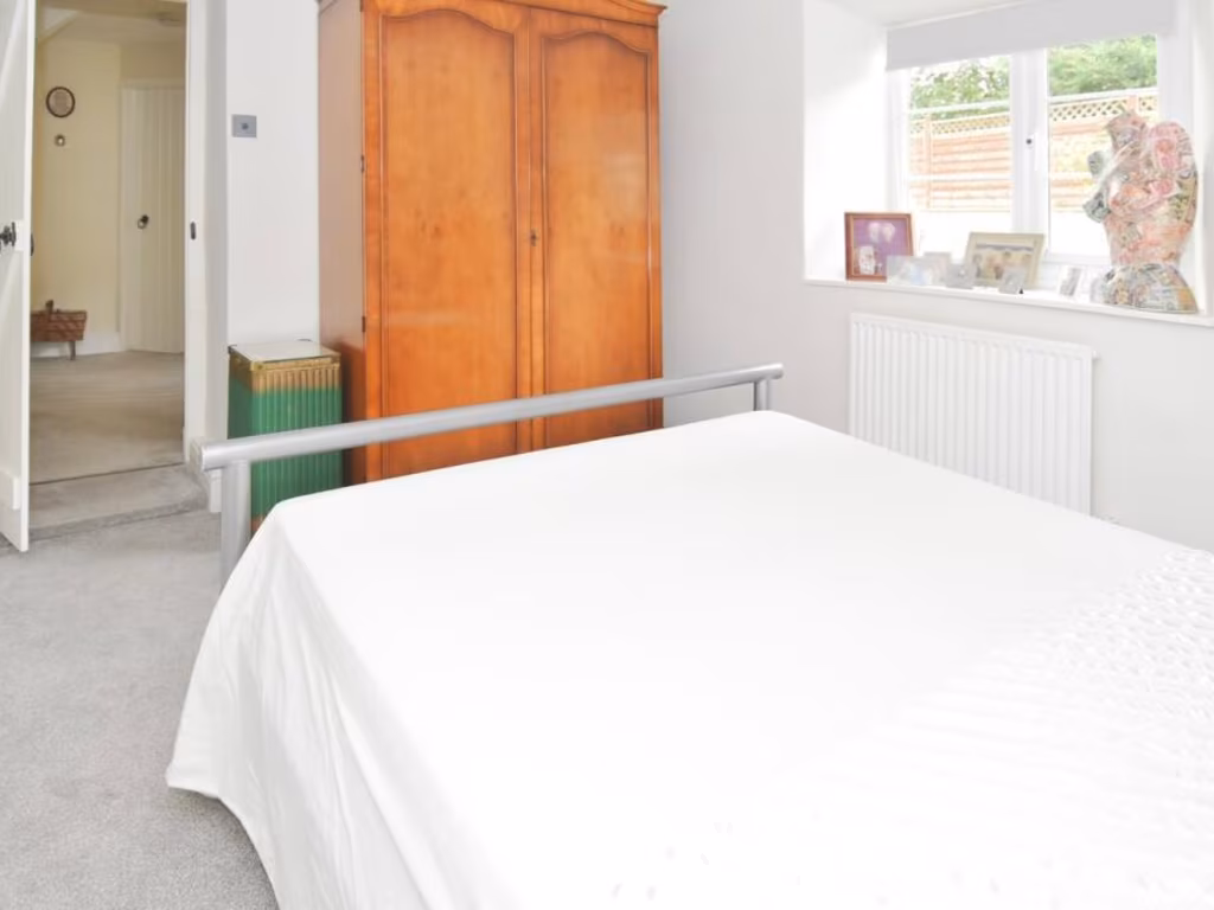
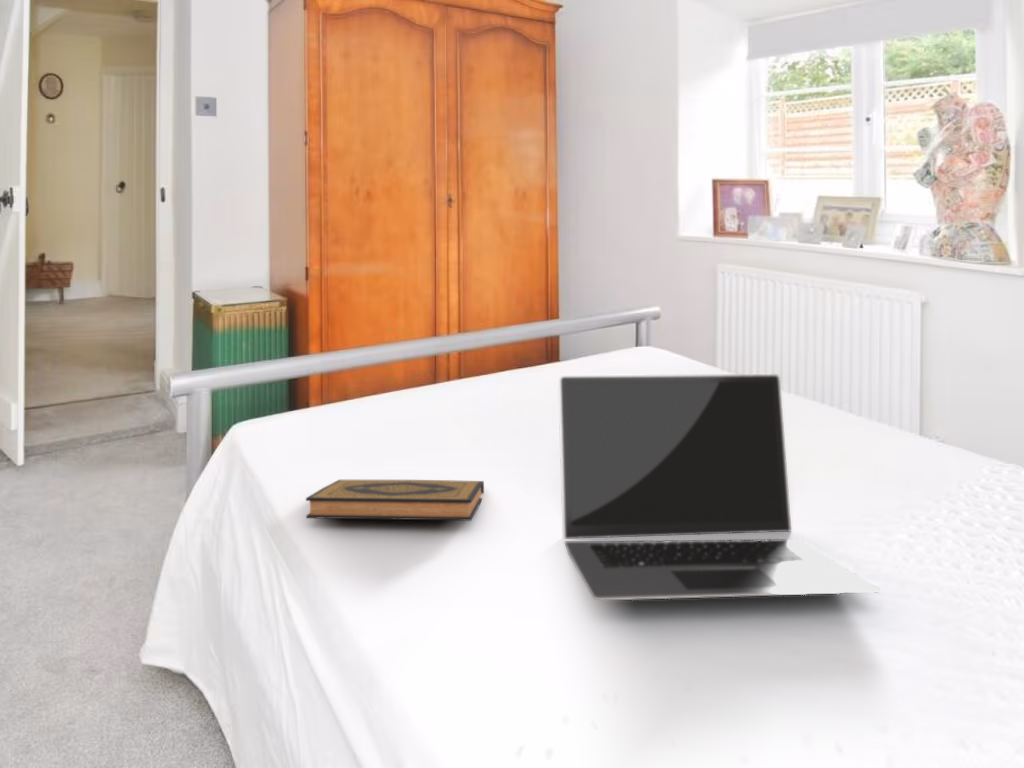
+ hardback book (400, 497)
+ laptop (700, 471)
